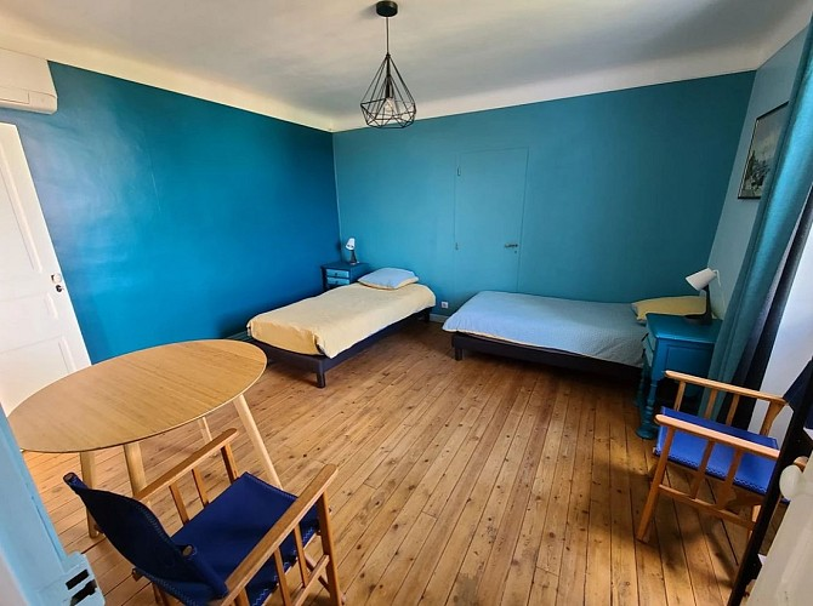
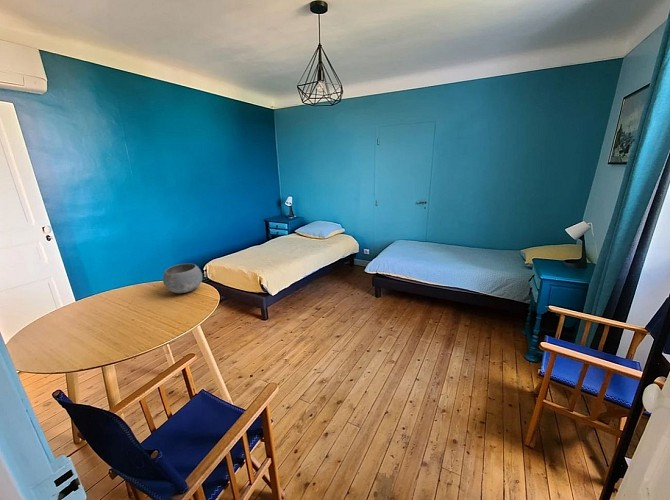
+ bowl (183, 279)
